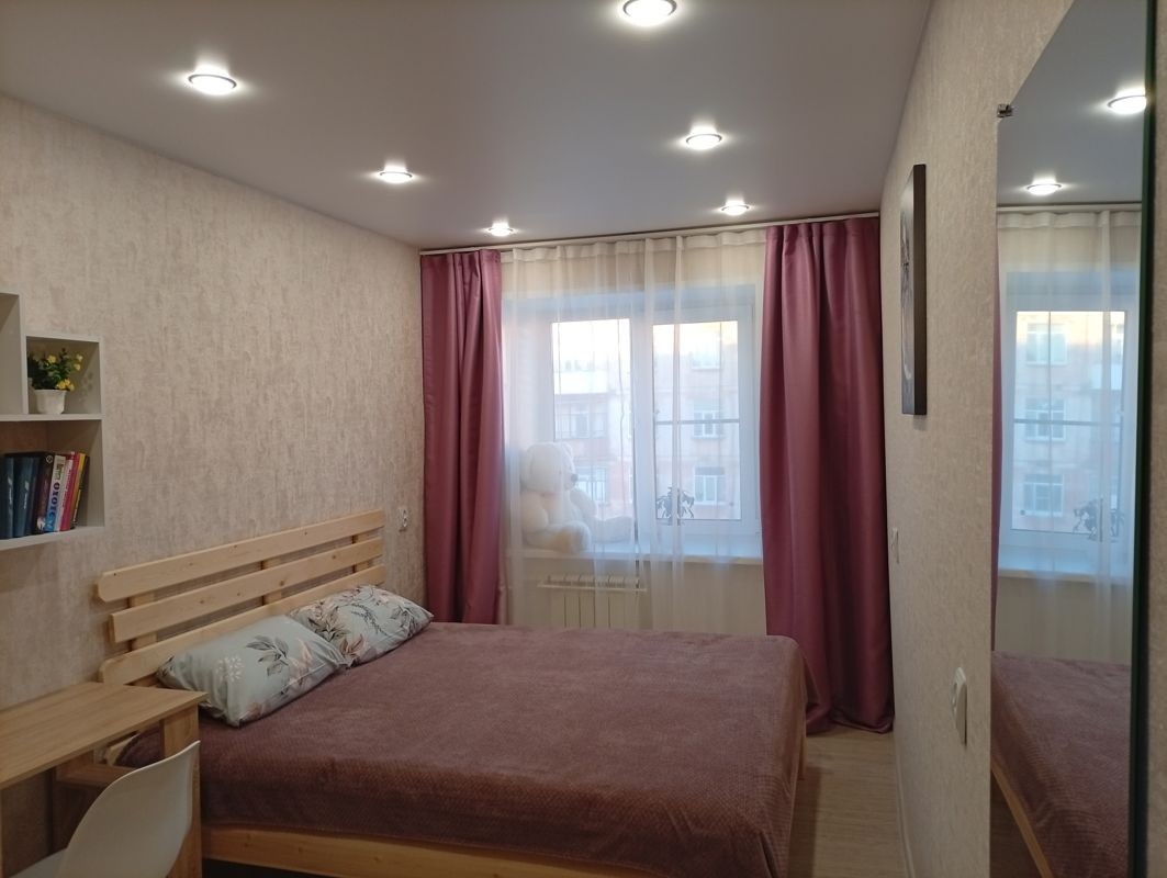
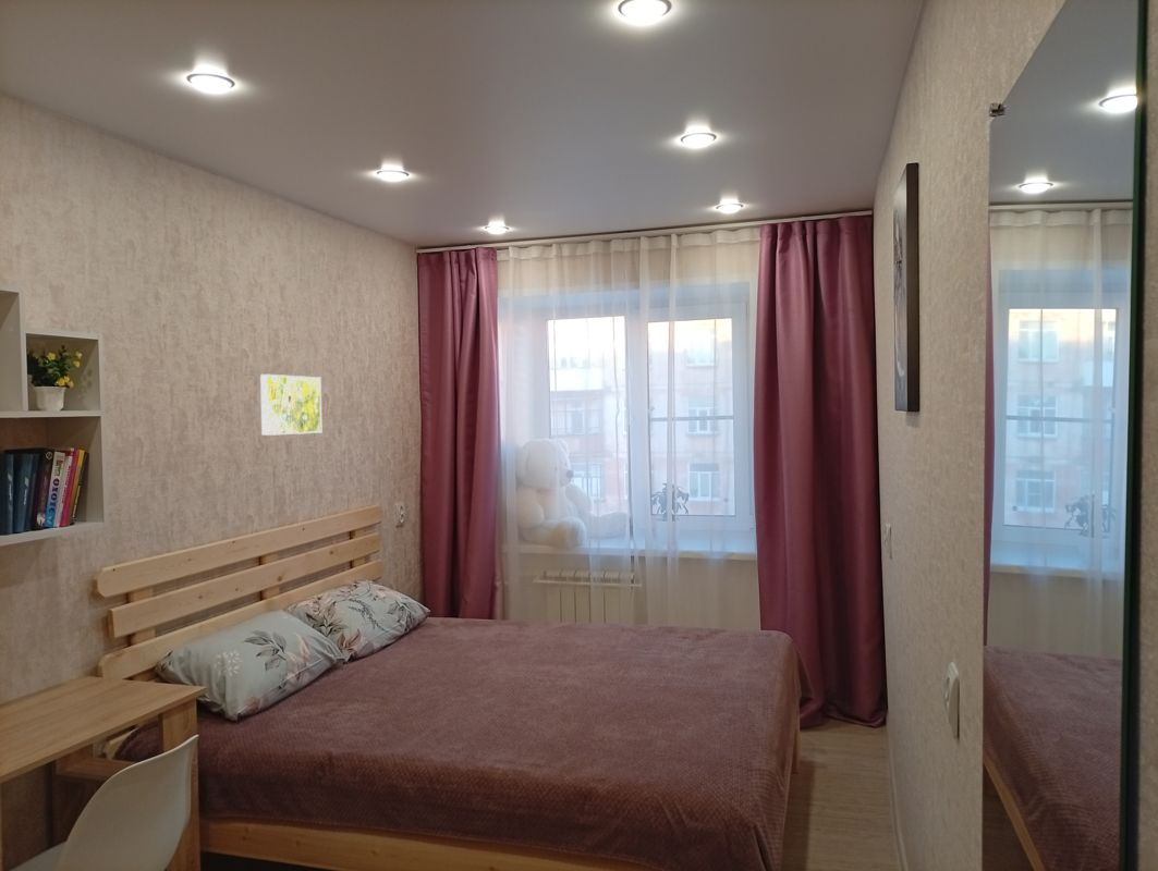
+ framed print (292, 404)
